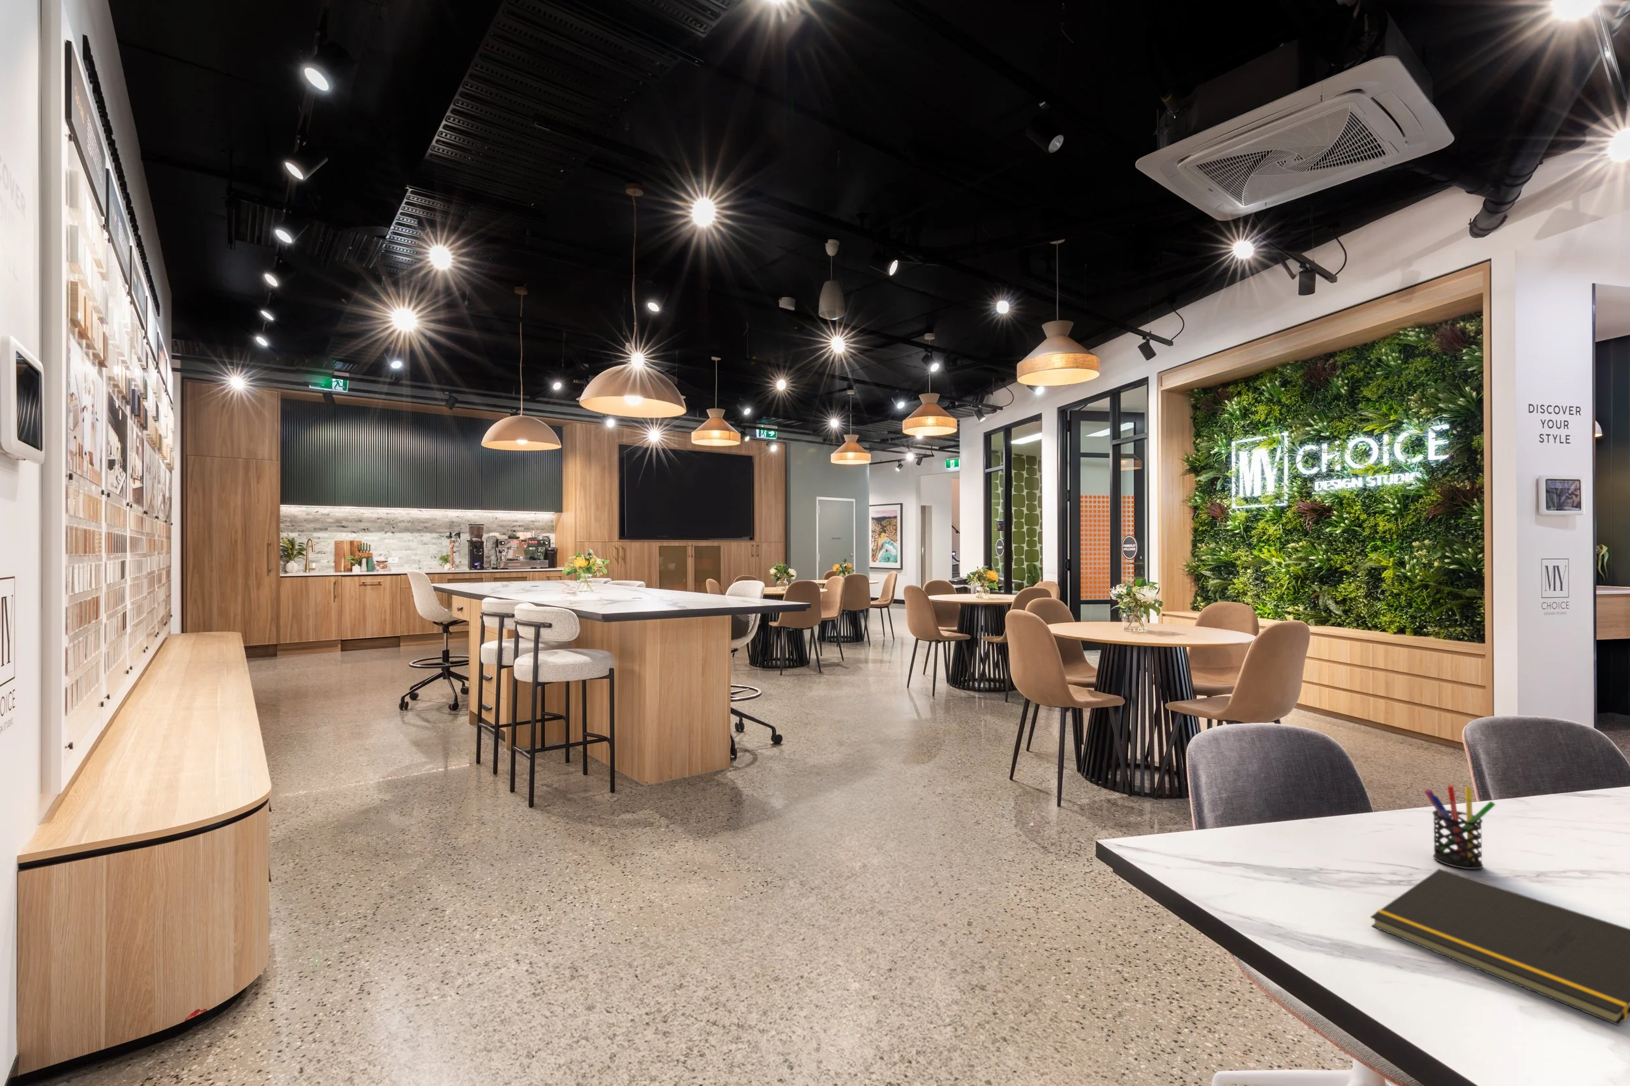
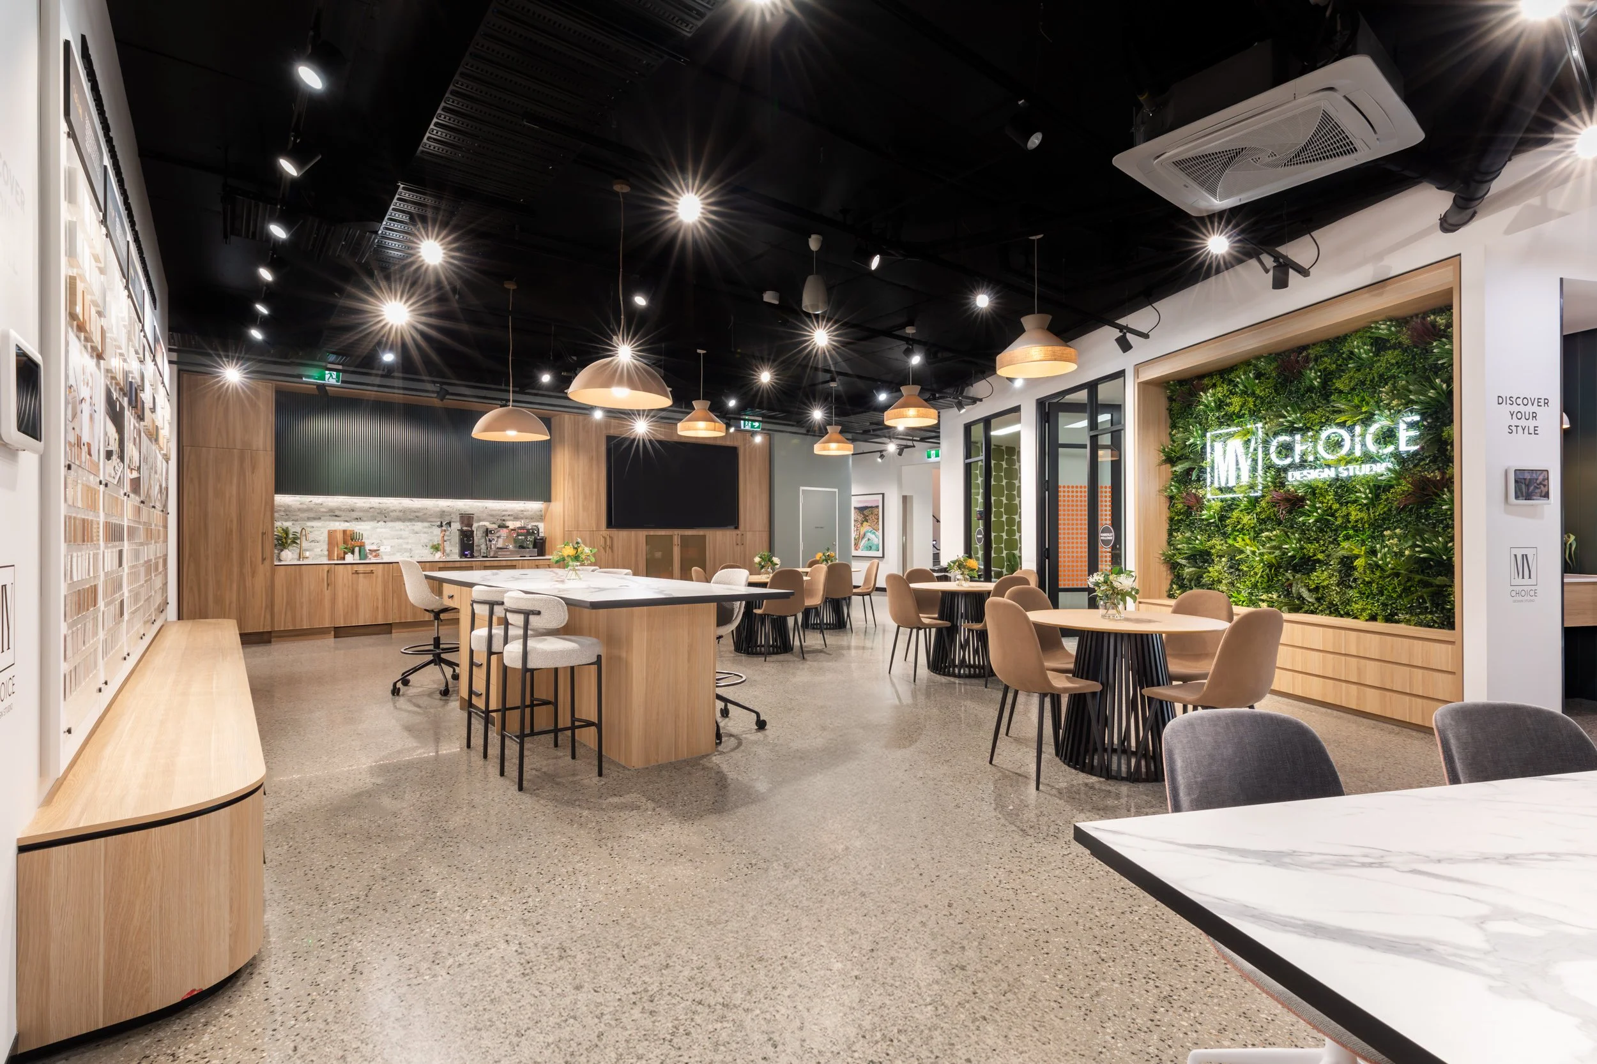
- pen holder (1461, 823)
- notepad (1515, 934)
